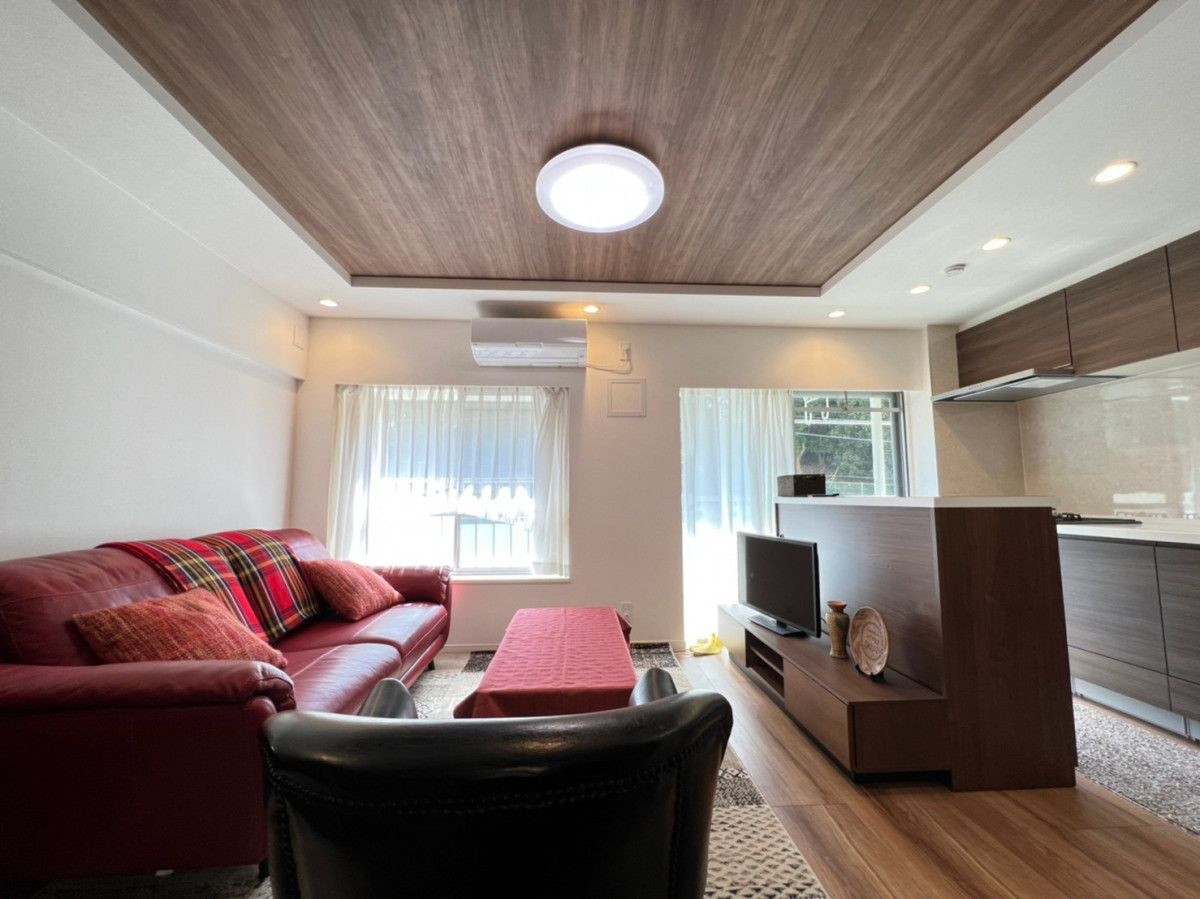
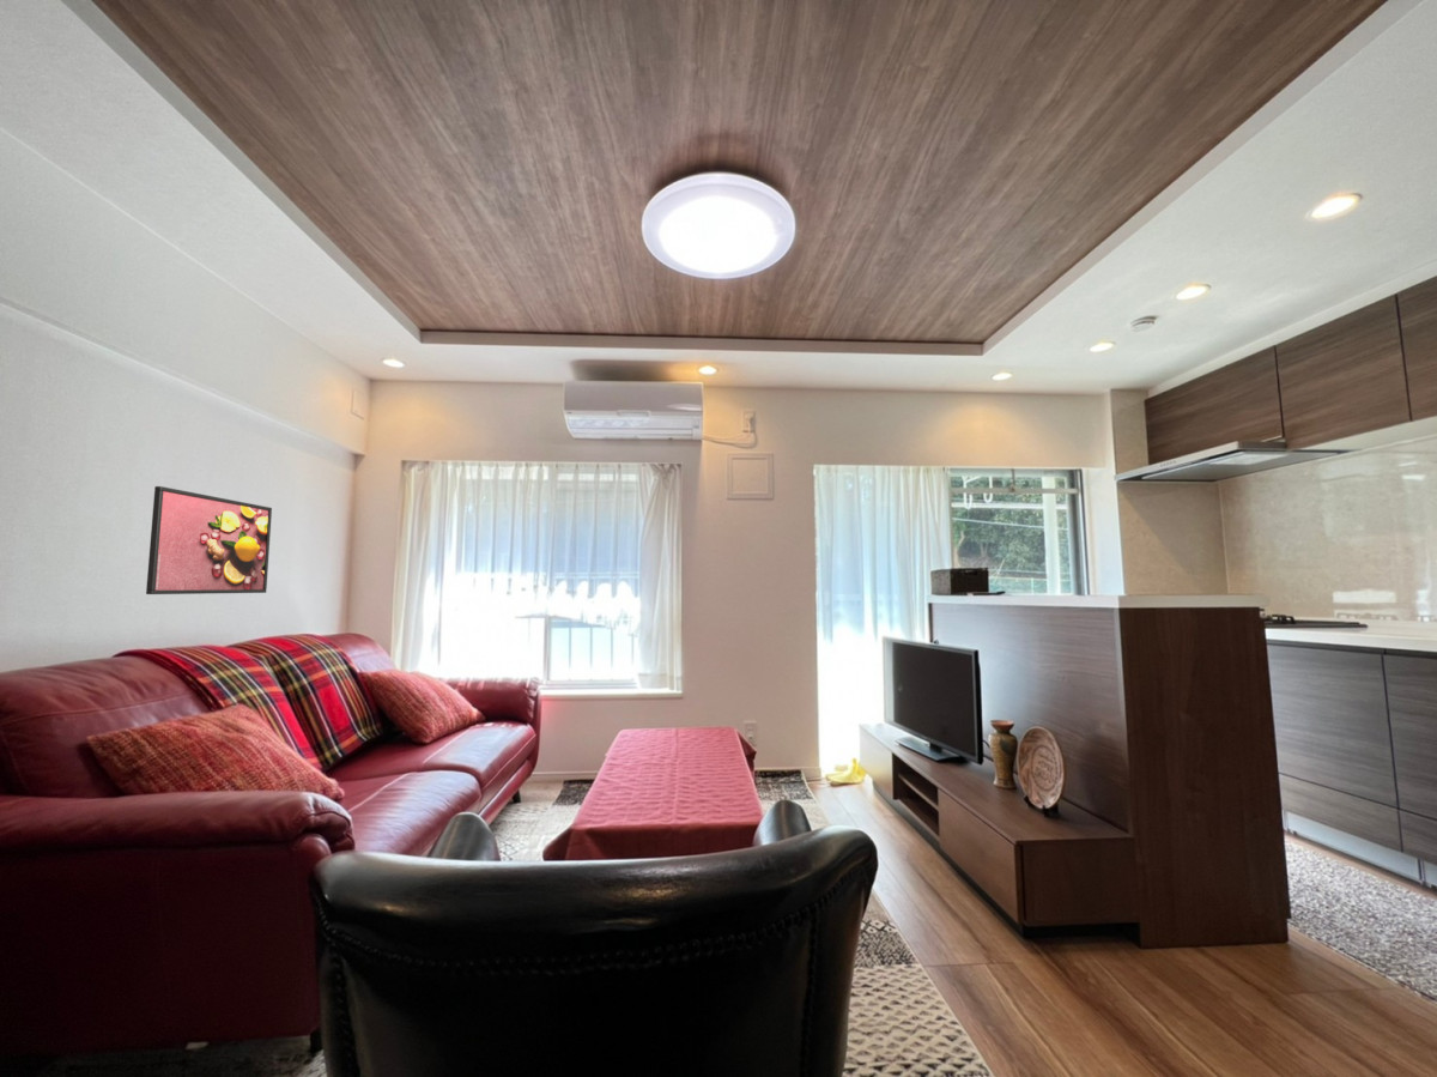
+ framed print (217, 545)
